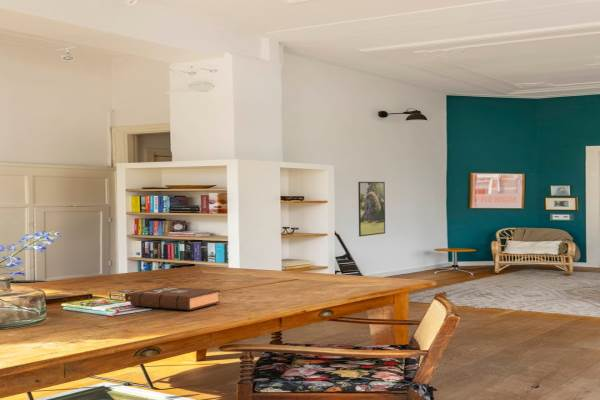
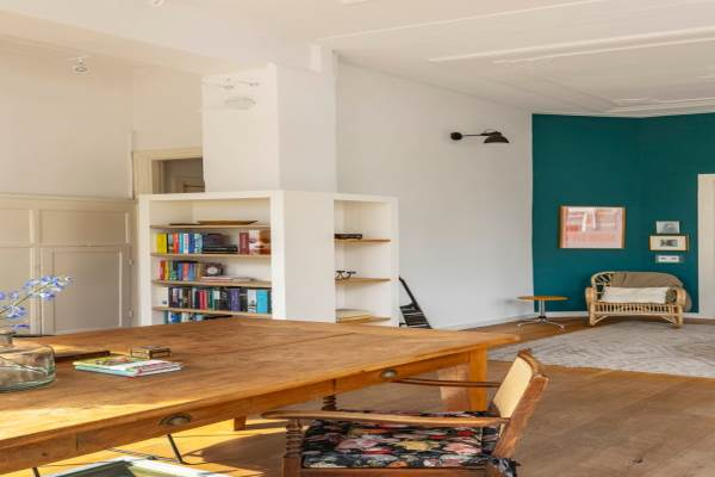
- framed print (372, 208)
- book (175, 298)
